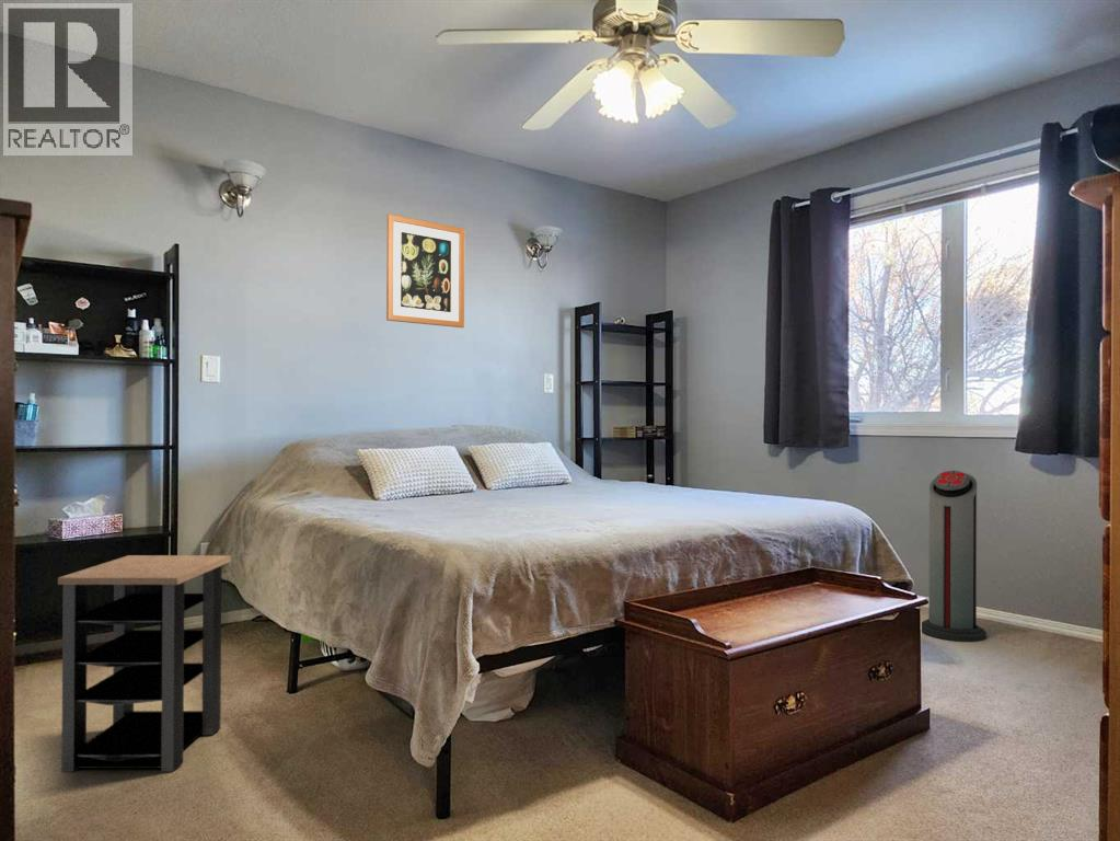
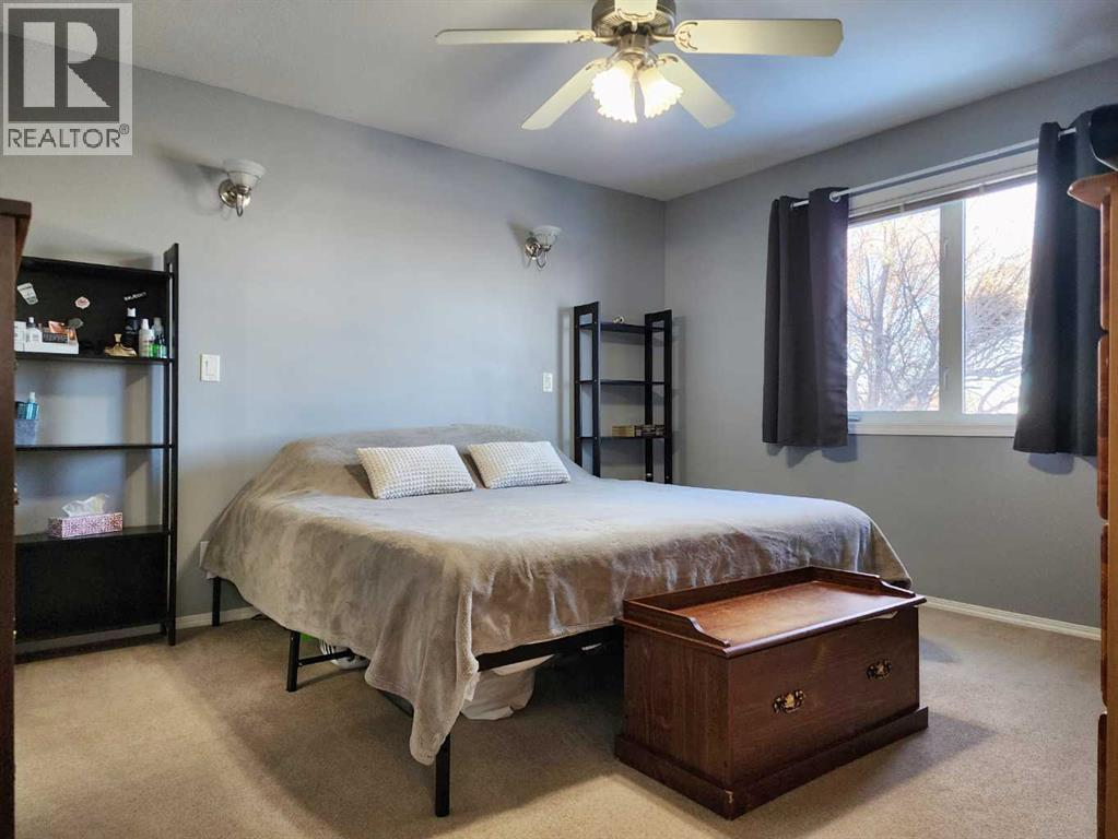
- side table (149, 656)
- wall art (426, 273)
- air purifier (952, 551)
